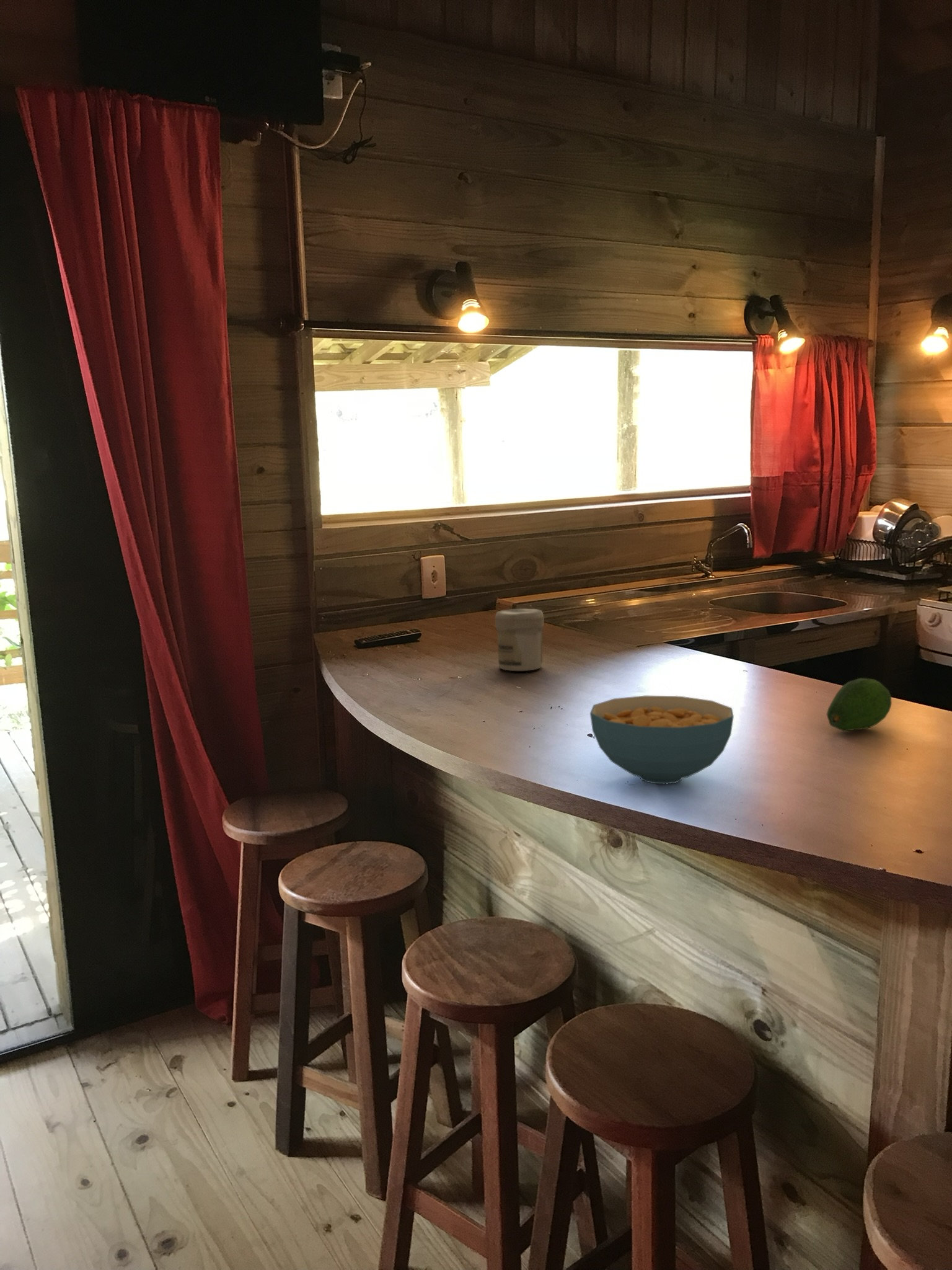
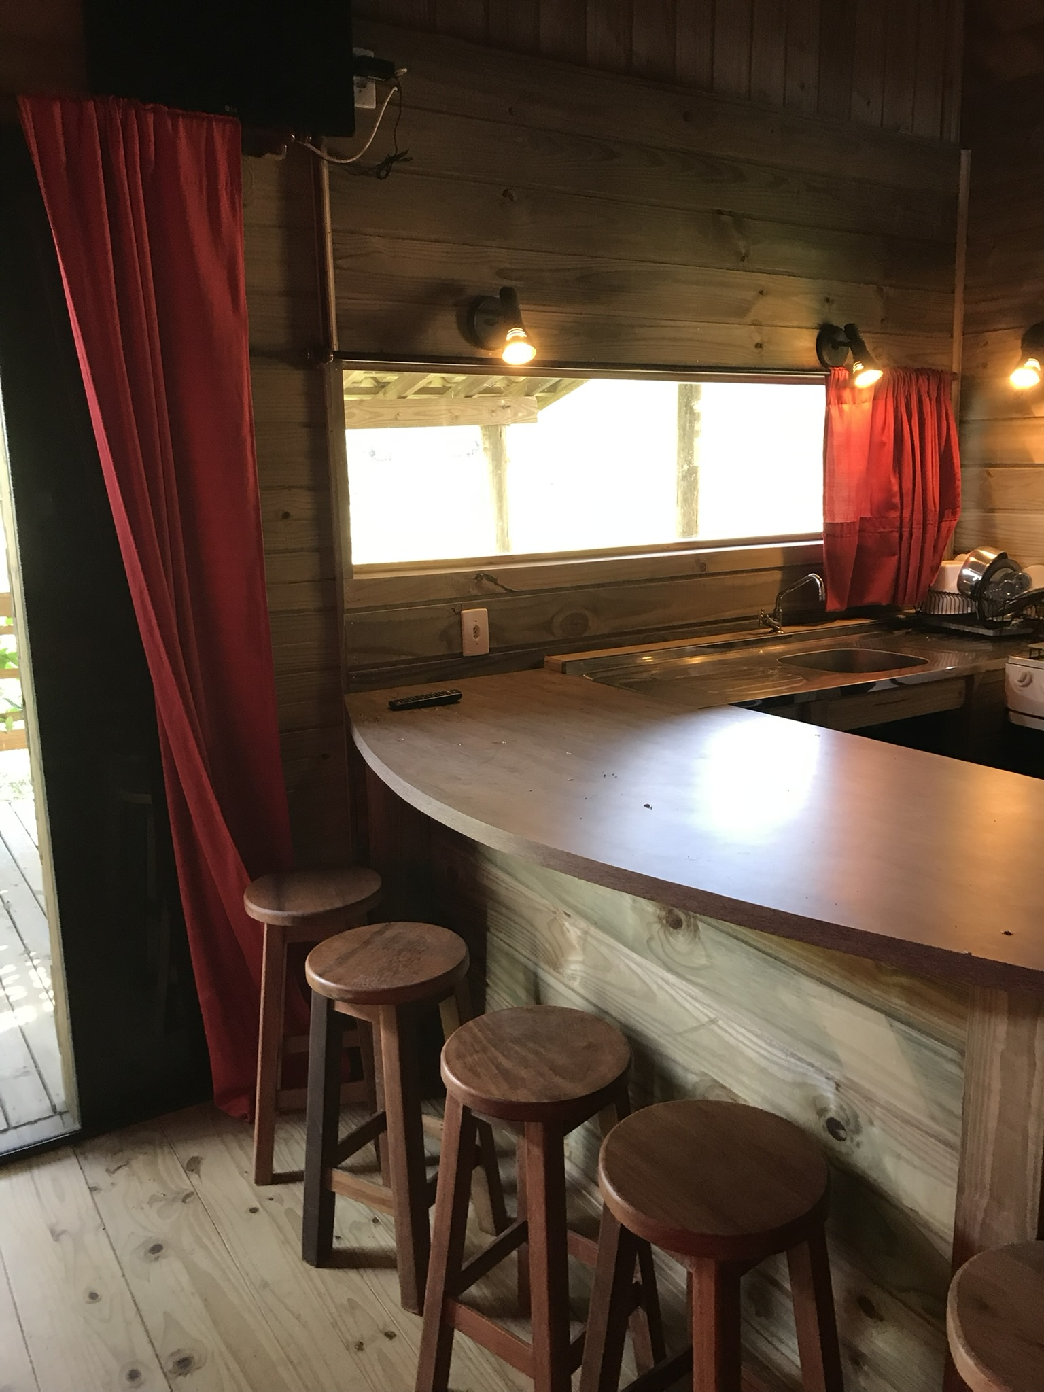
- jar (519, 639)
- fruit (857, 704)
- cereal bowl (661, 744)
